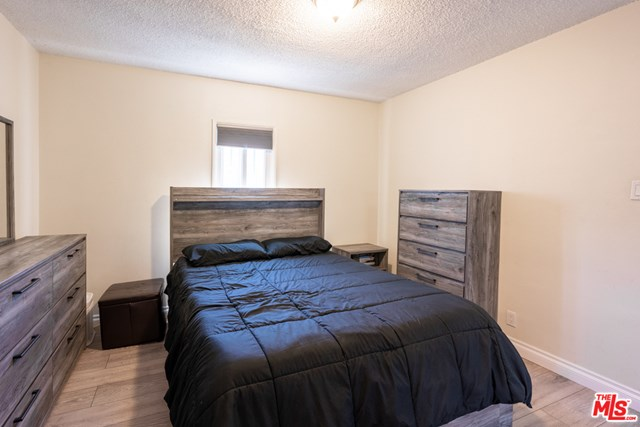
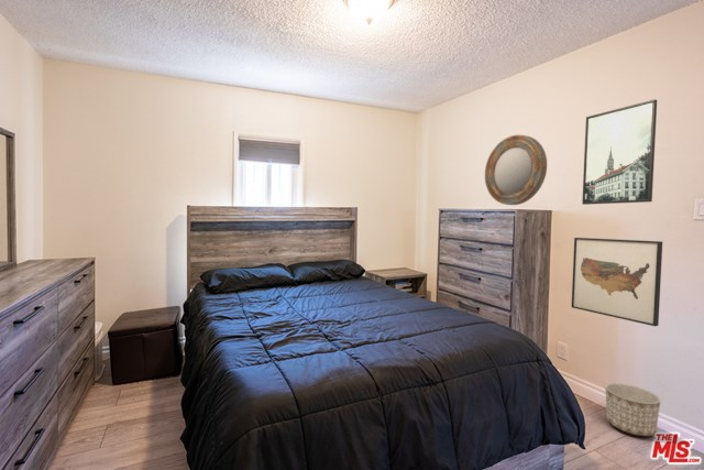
+ home mirror (513, 170)
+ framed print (616, 156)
+ planter (630, 409)
+ wall art (612, 277)
